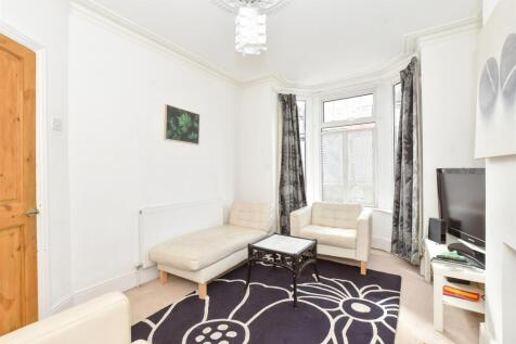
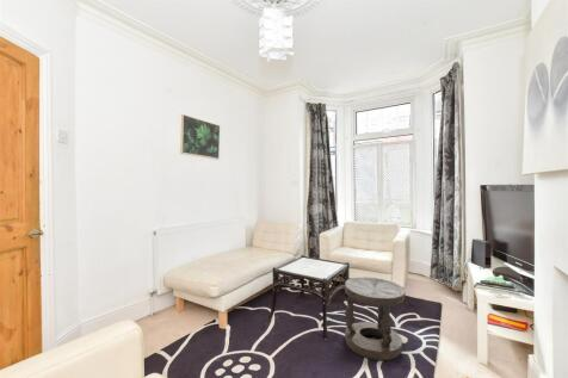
+ stool (377, 315)
